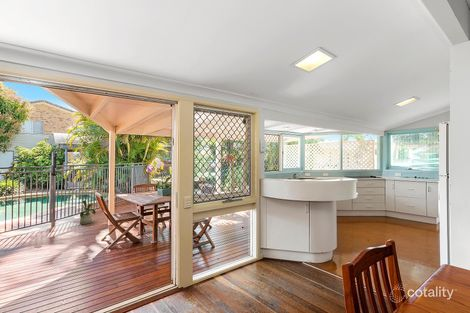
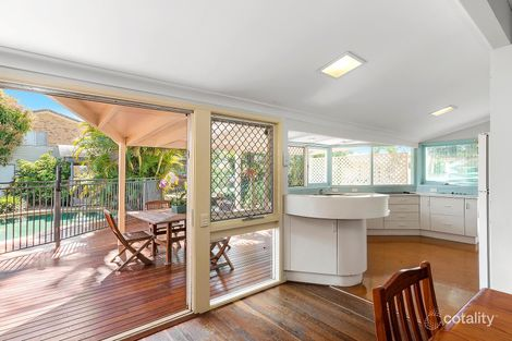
- house plant (88, 210)
